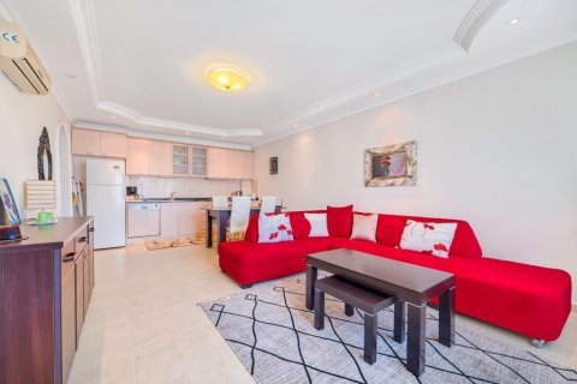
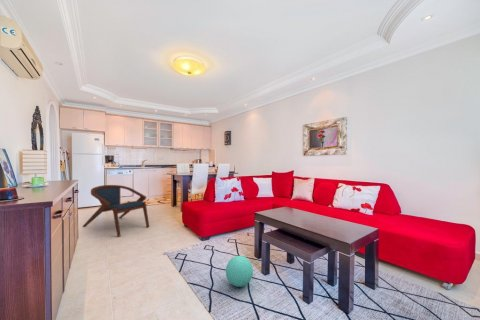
+ armchair (117, 206)
+ ball (239, 270)
